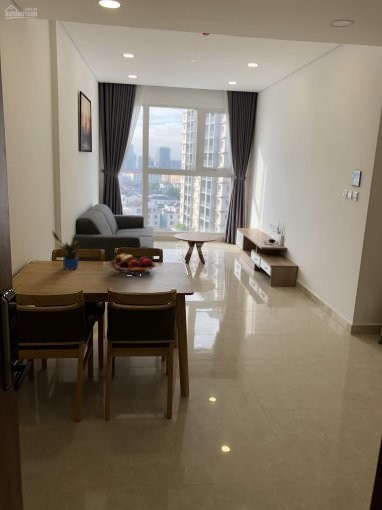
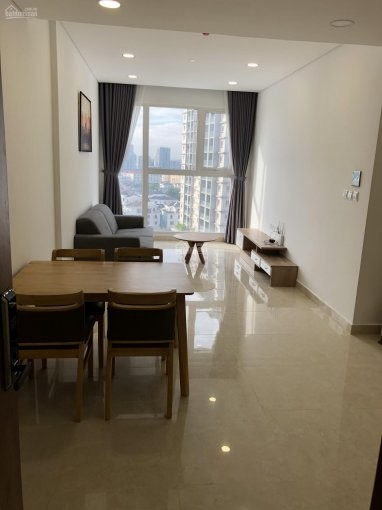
- potted plant (67, 249)
- fruit basket (131, 263)
